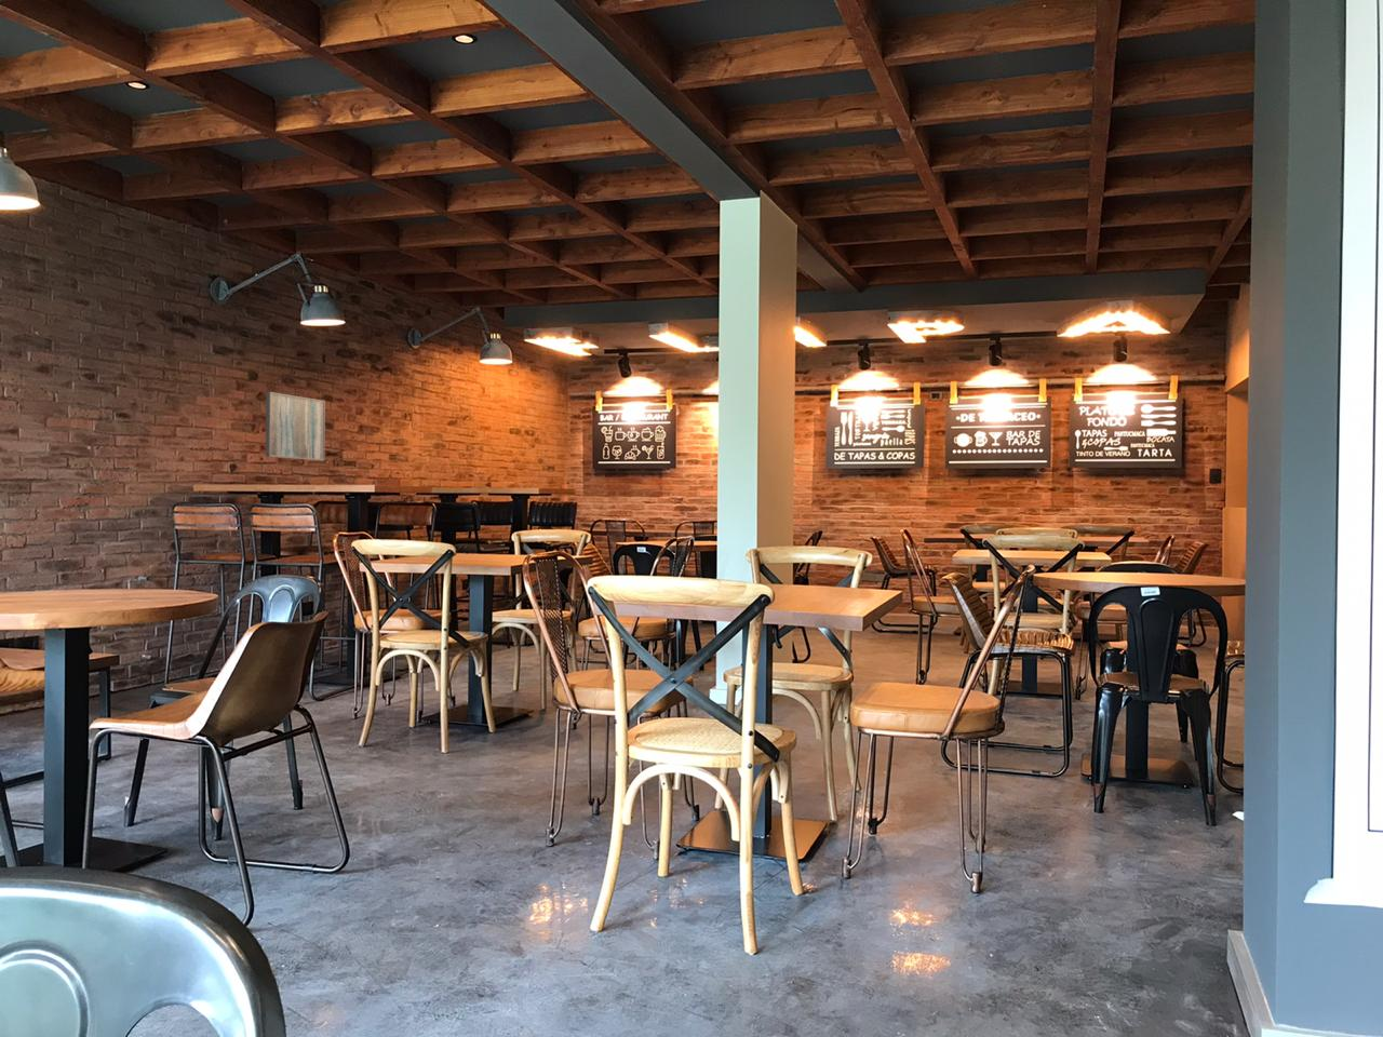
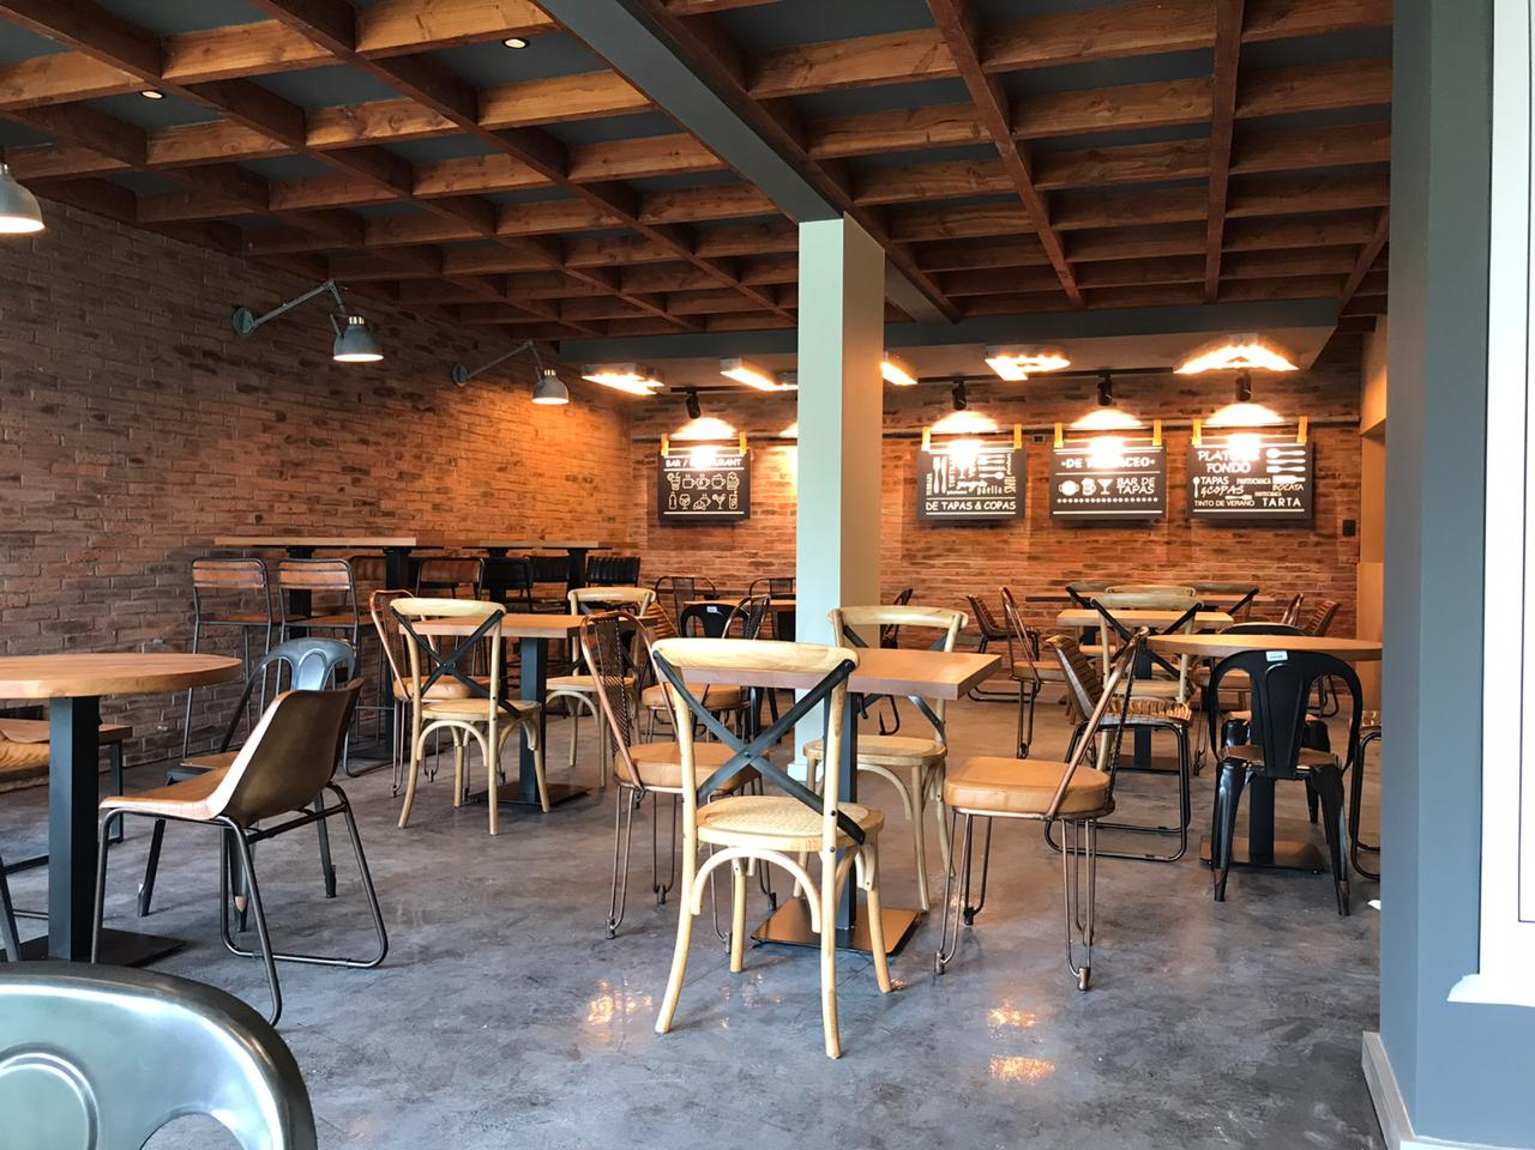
- wall art (296, 427)
